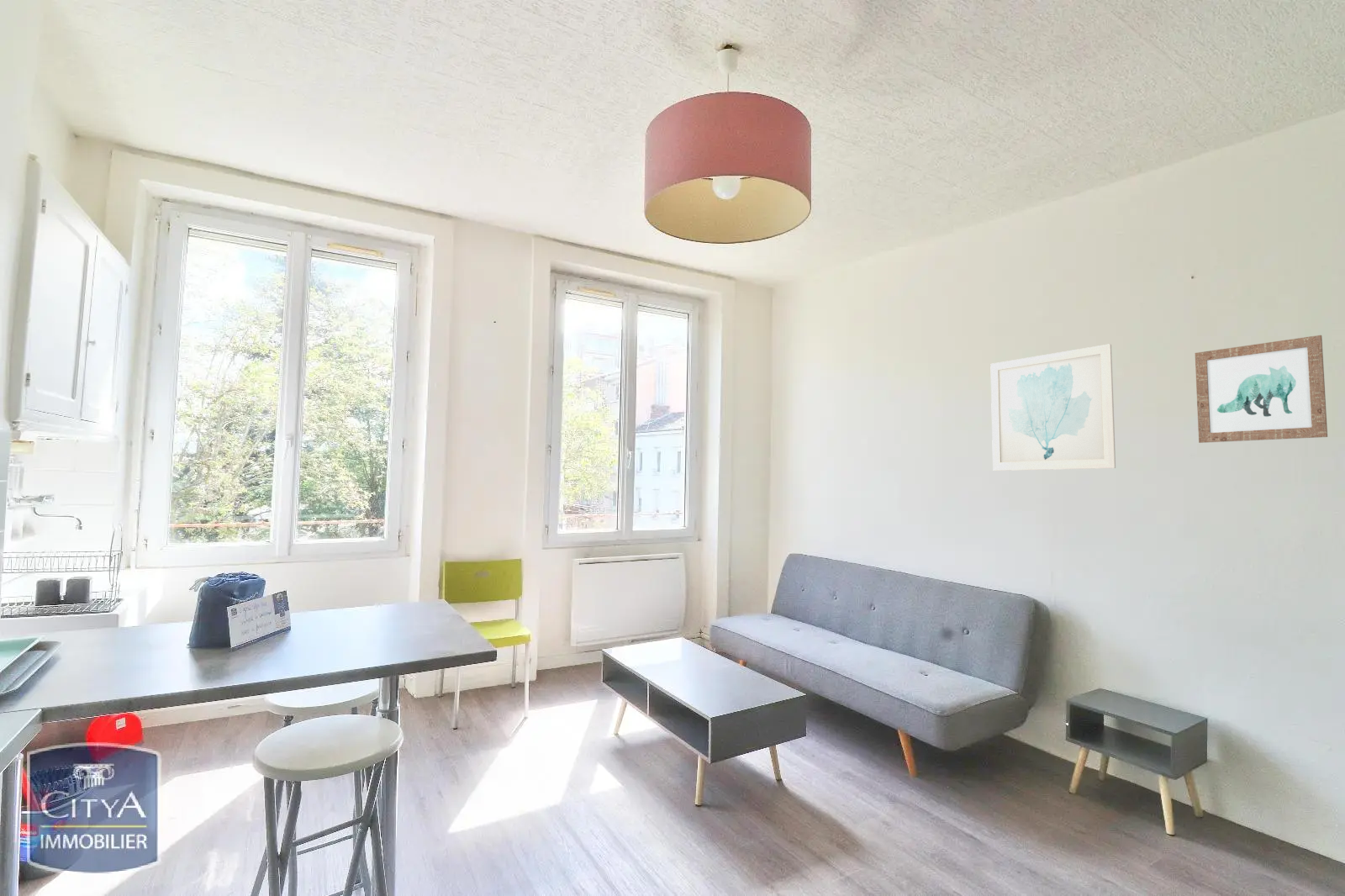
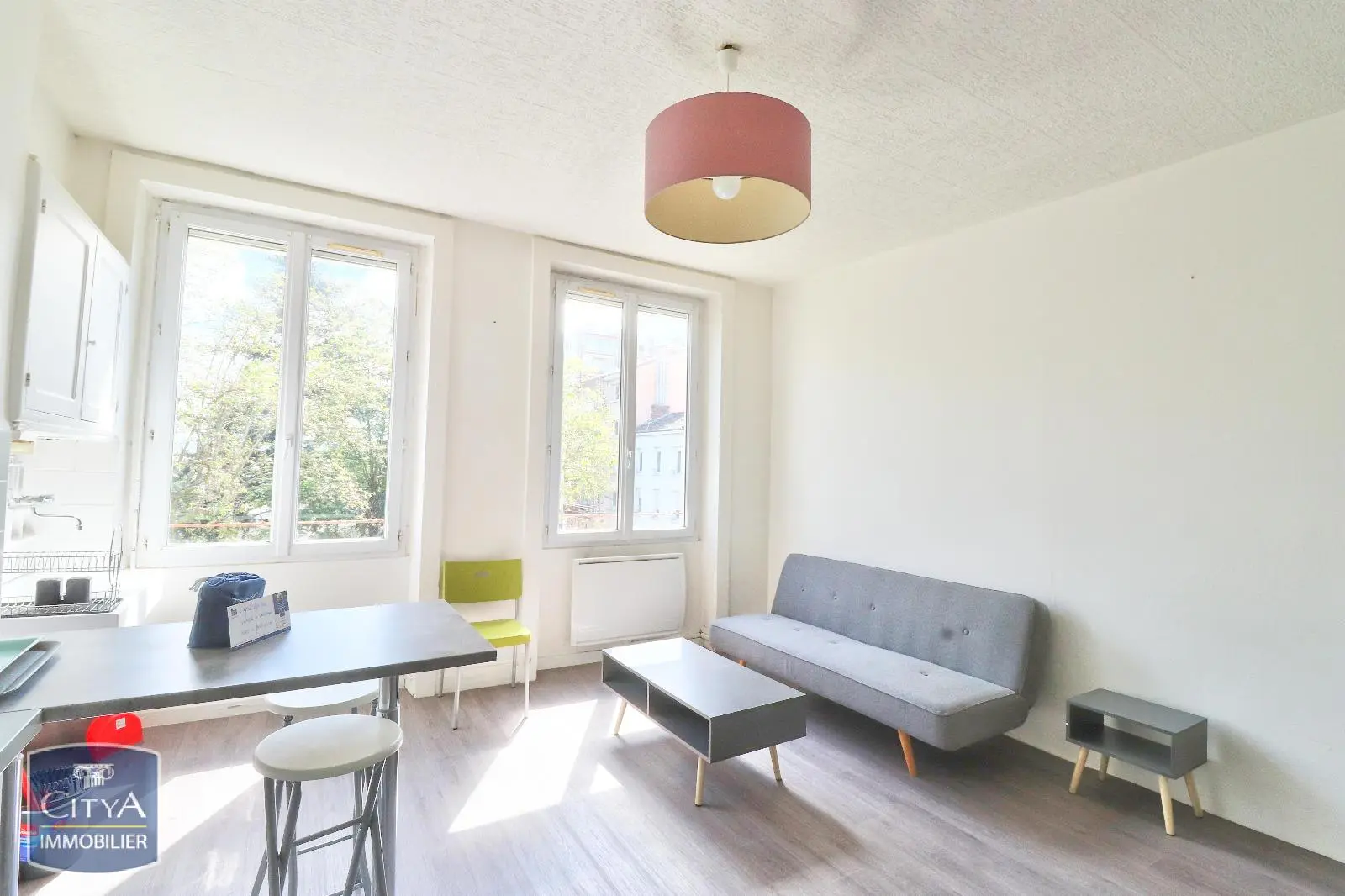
- wall art (1047, 411)
- wall art (1257, 392)
